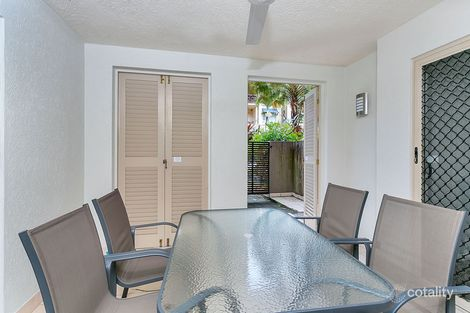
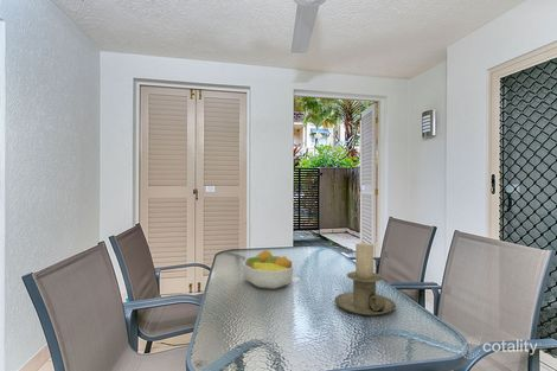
+ candle holder (364, 274)
+ fruit bowl (268, 267)
